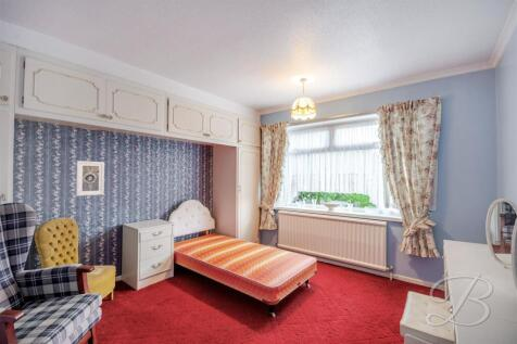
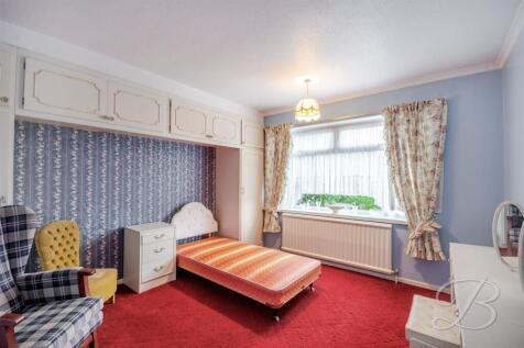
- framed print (90, 178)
